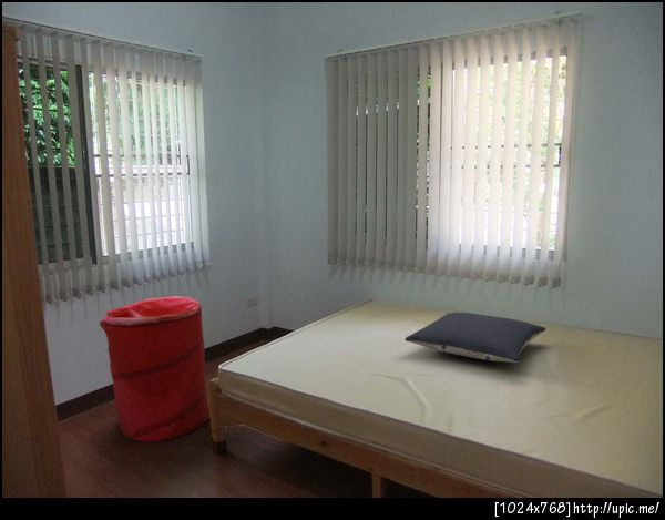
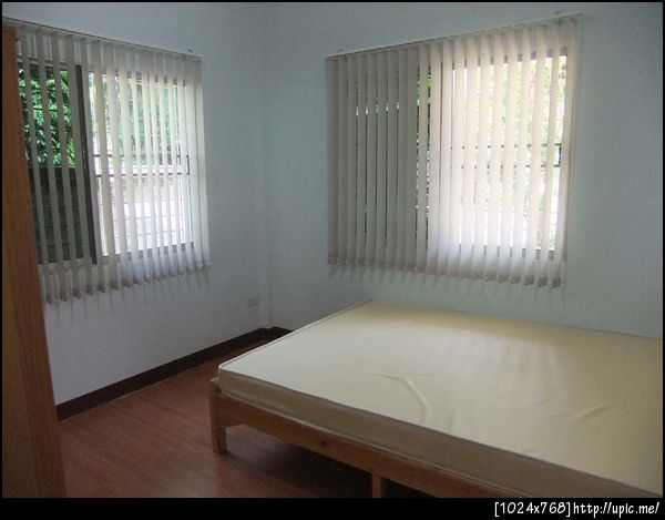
- laundry hamper (157, 363)
- pillow (477, 334)
